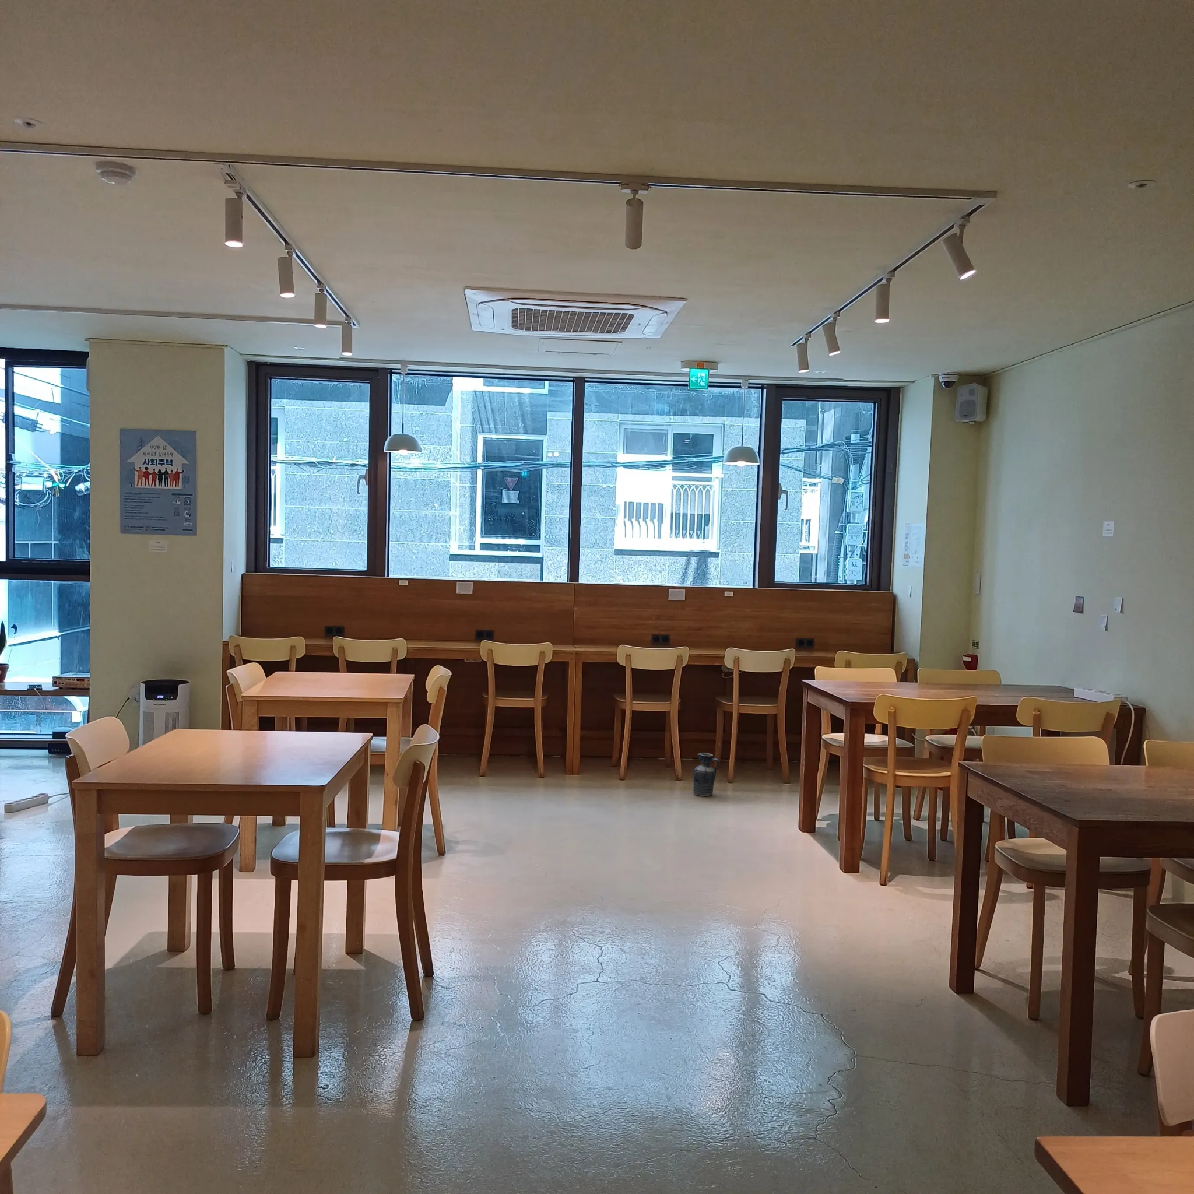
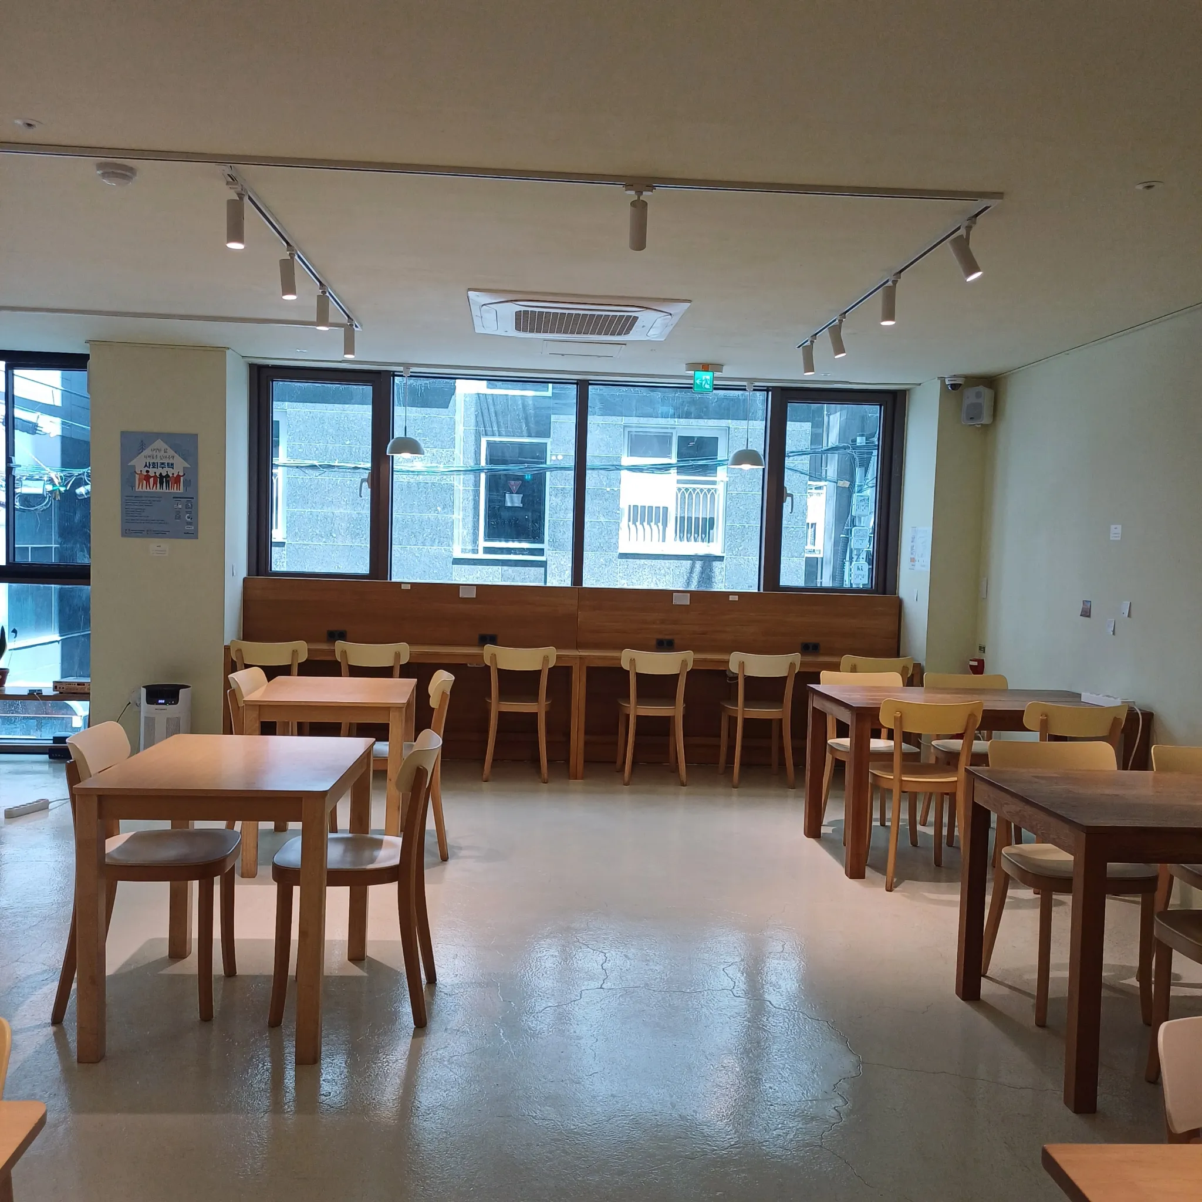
- ceramic jug (706, 774)
